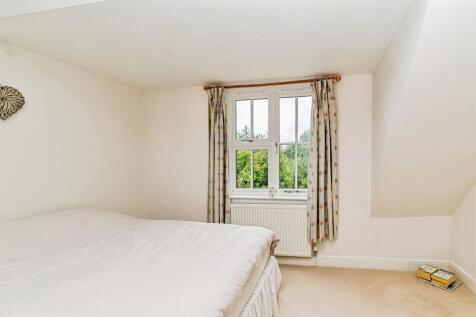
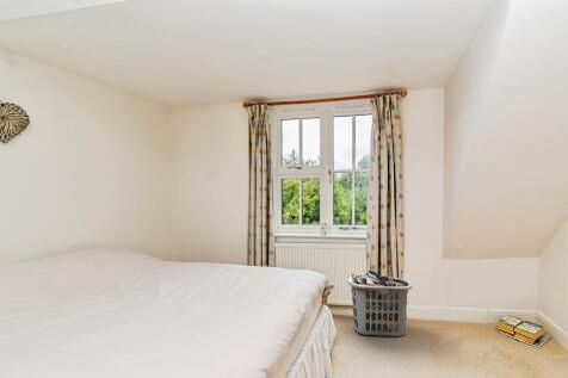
+ clothes hamper (378, 300)
